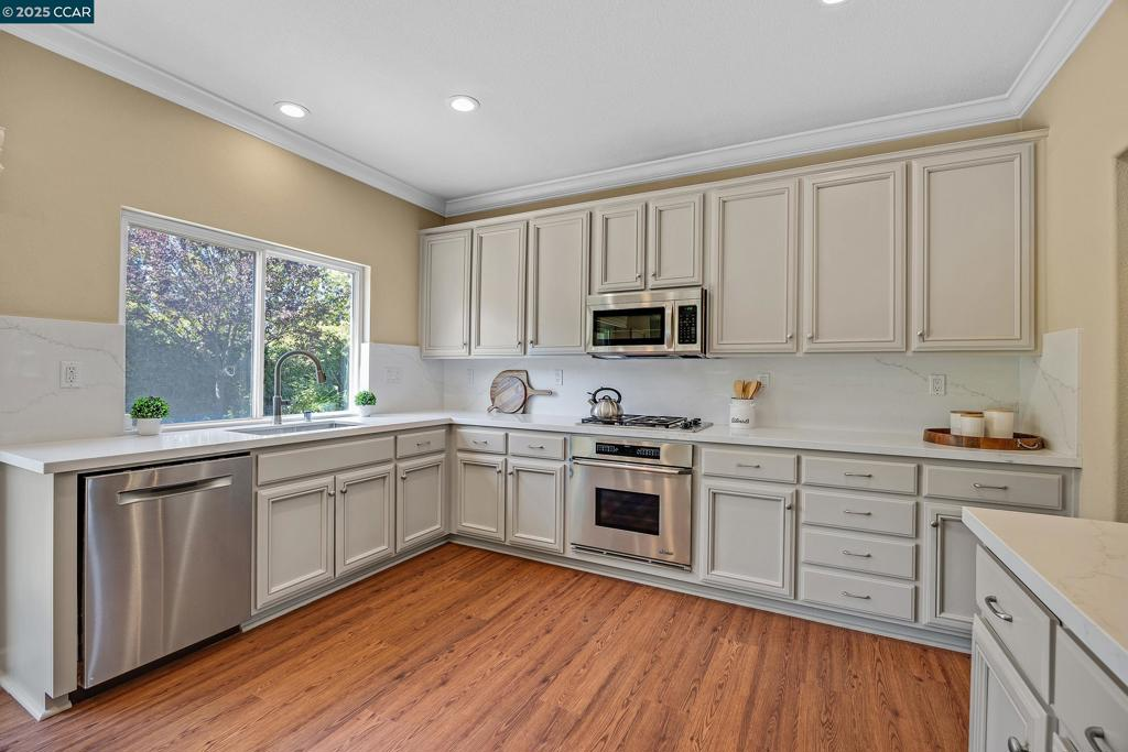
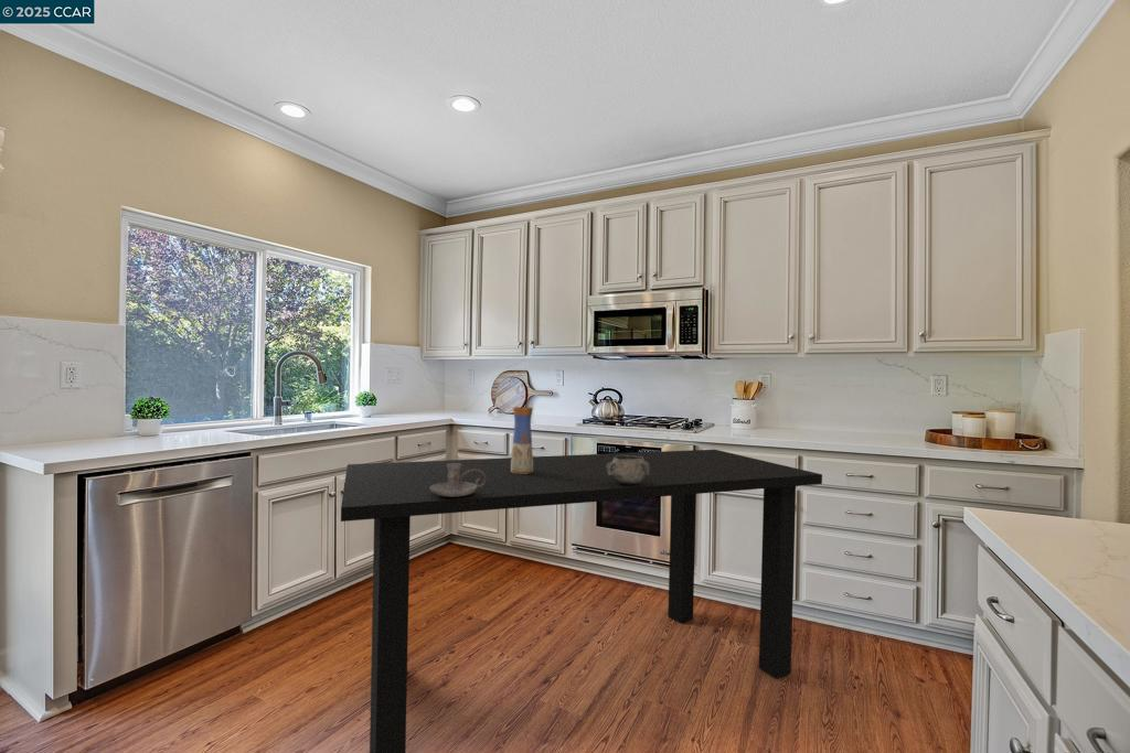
+ candle holder (459, 477)
+ dining table (575, 503)
+ vase (522, 440)
+ decorative bowl (626, 467)
